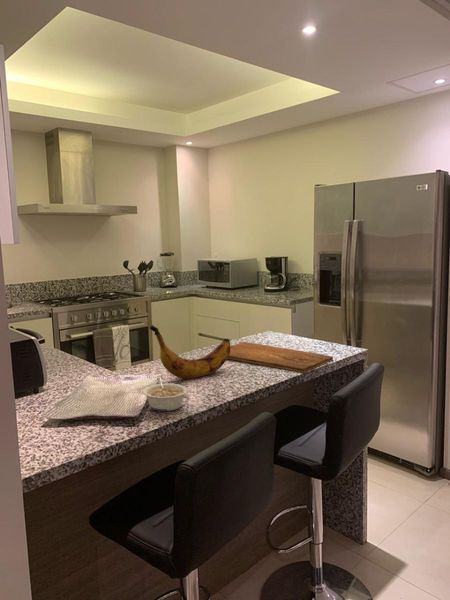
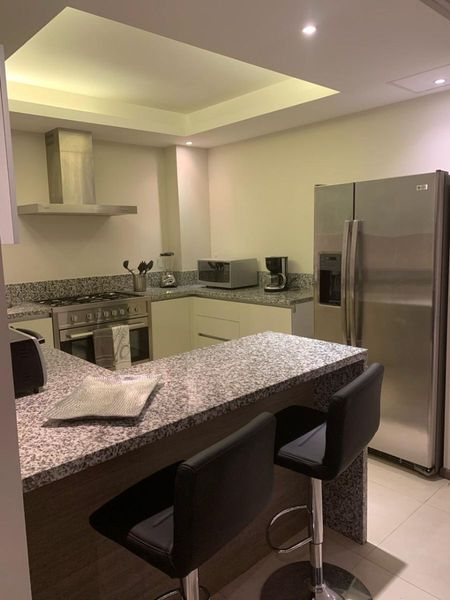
- banana (194, 359)
- cutting board (270, 355)
- legume (163, 396)
